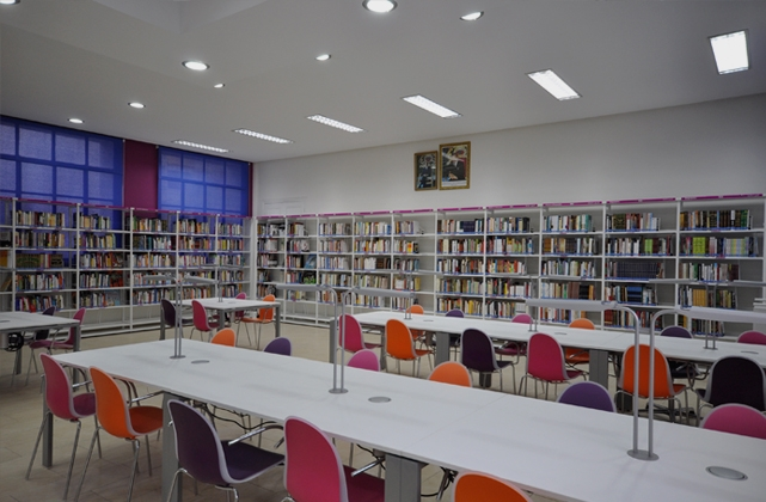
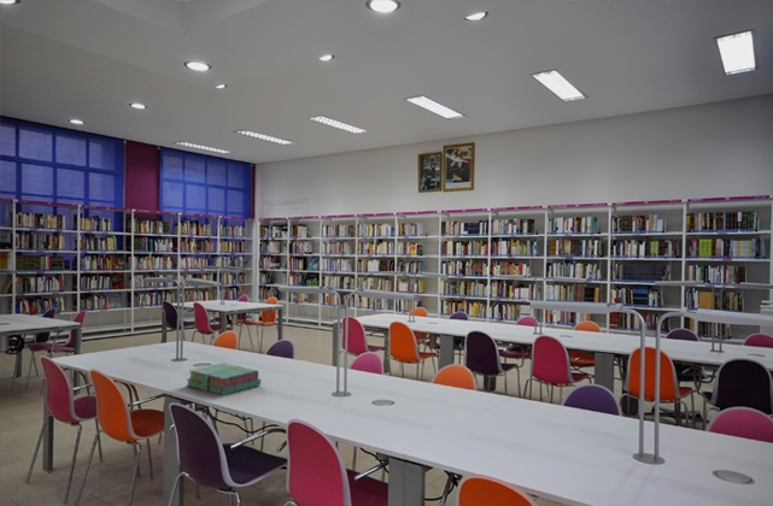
+ stack of books (223, 377)
